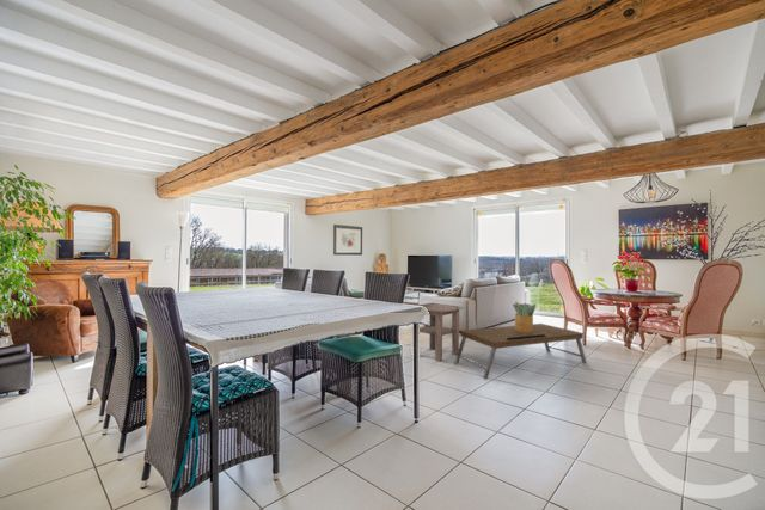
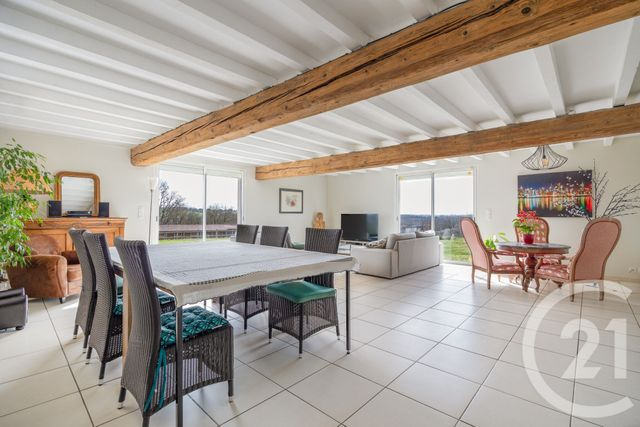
- coffee table (519, 345)
- potted plant (525, 314)
- side table (435, 330)
